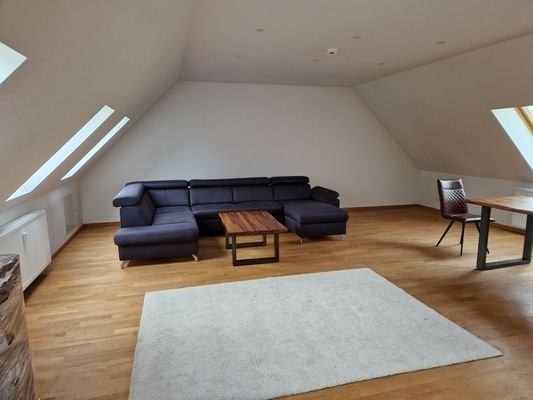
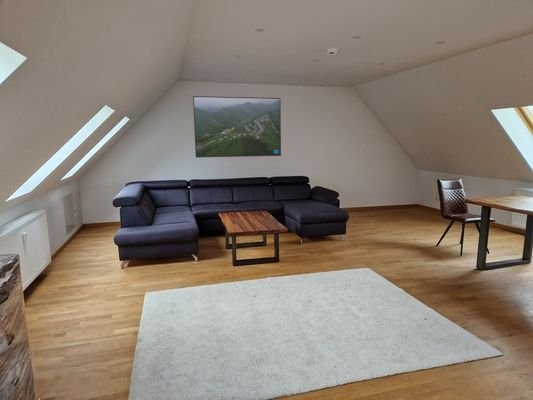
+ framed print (238, 127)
